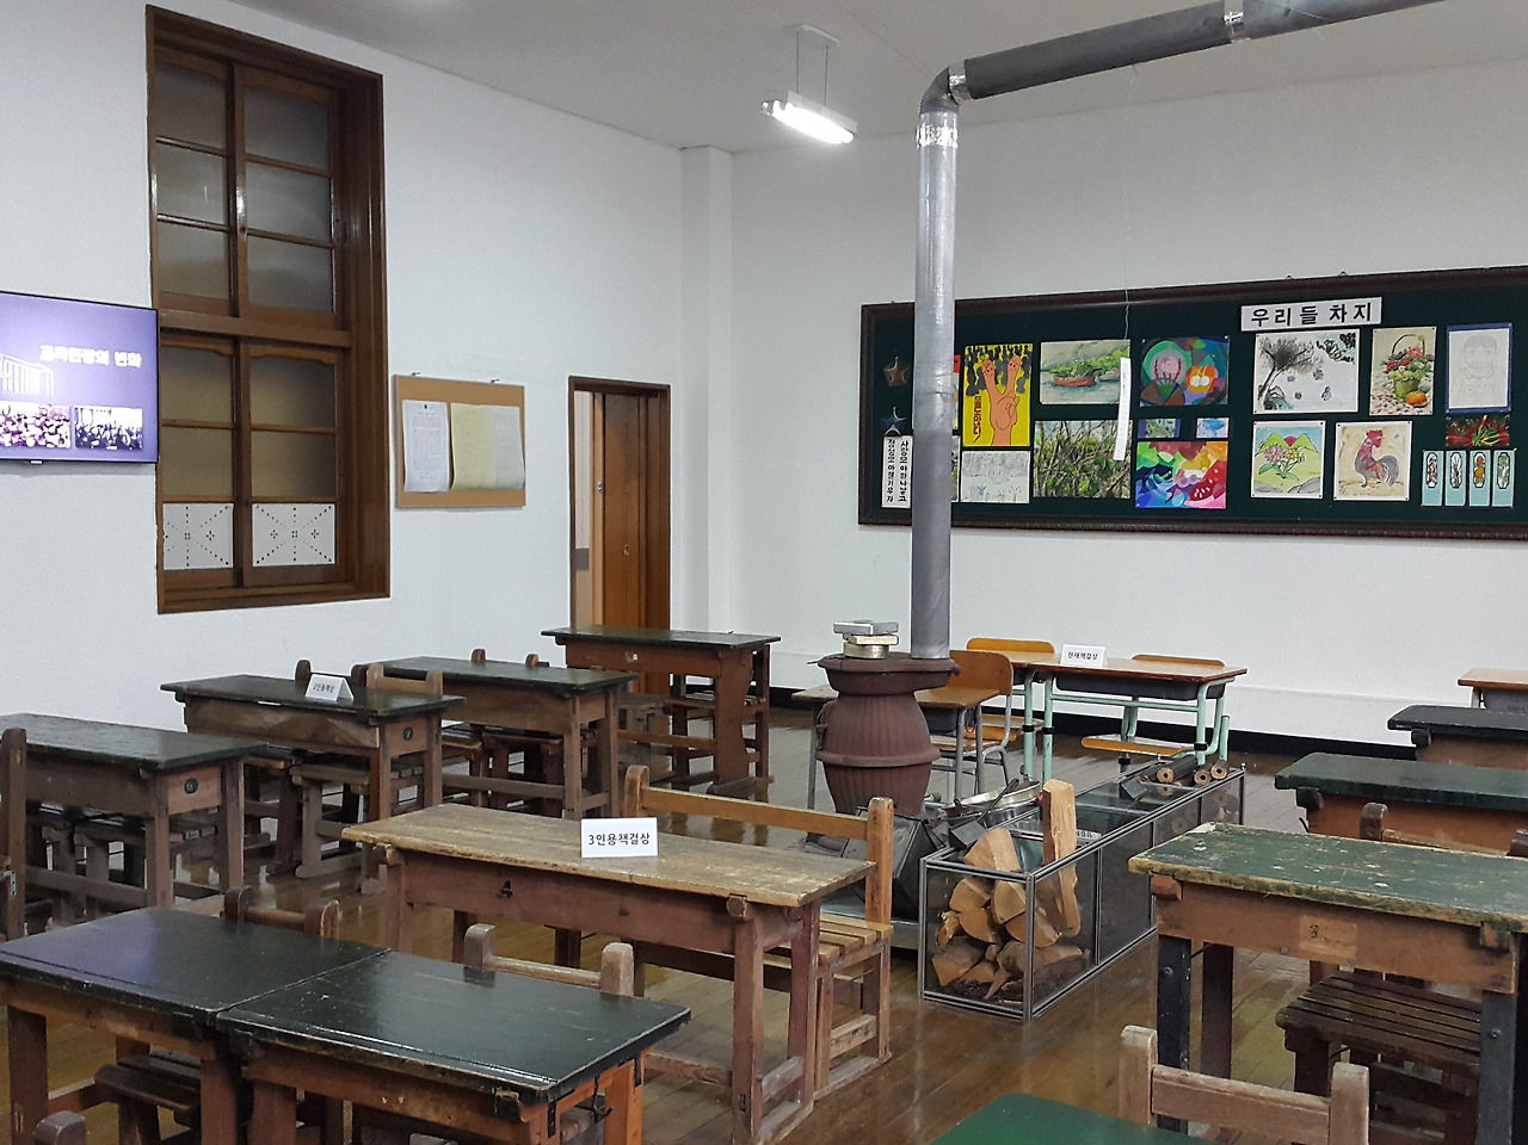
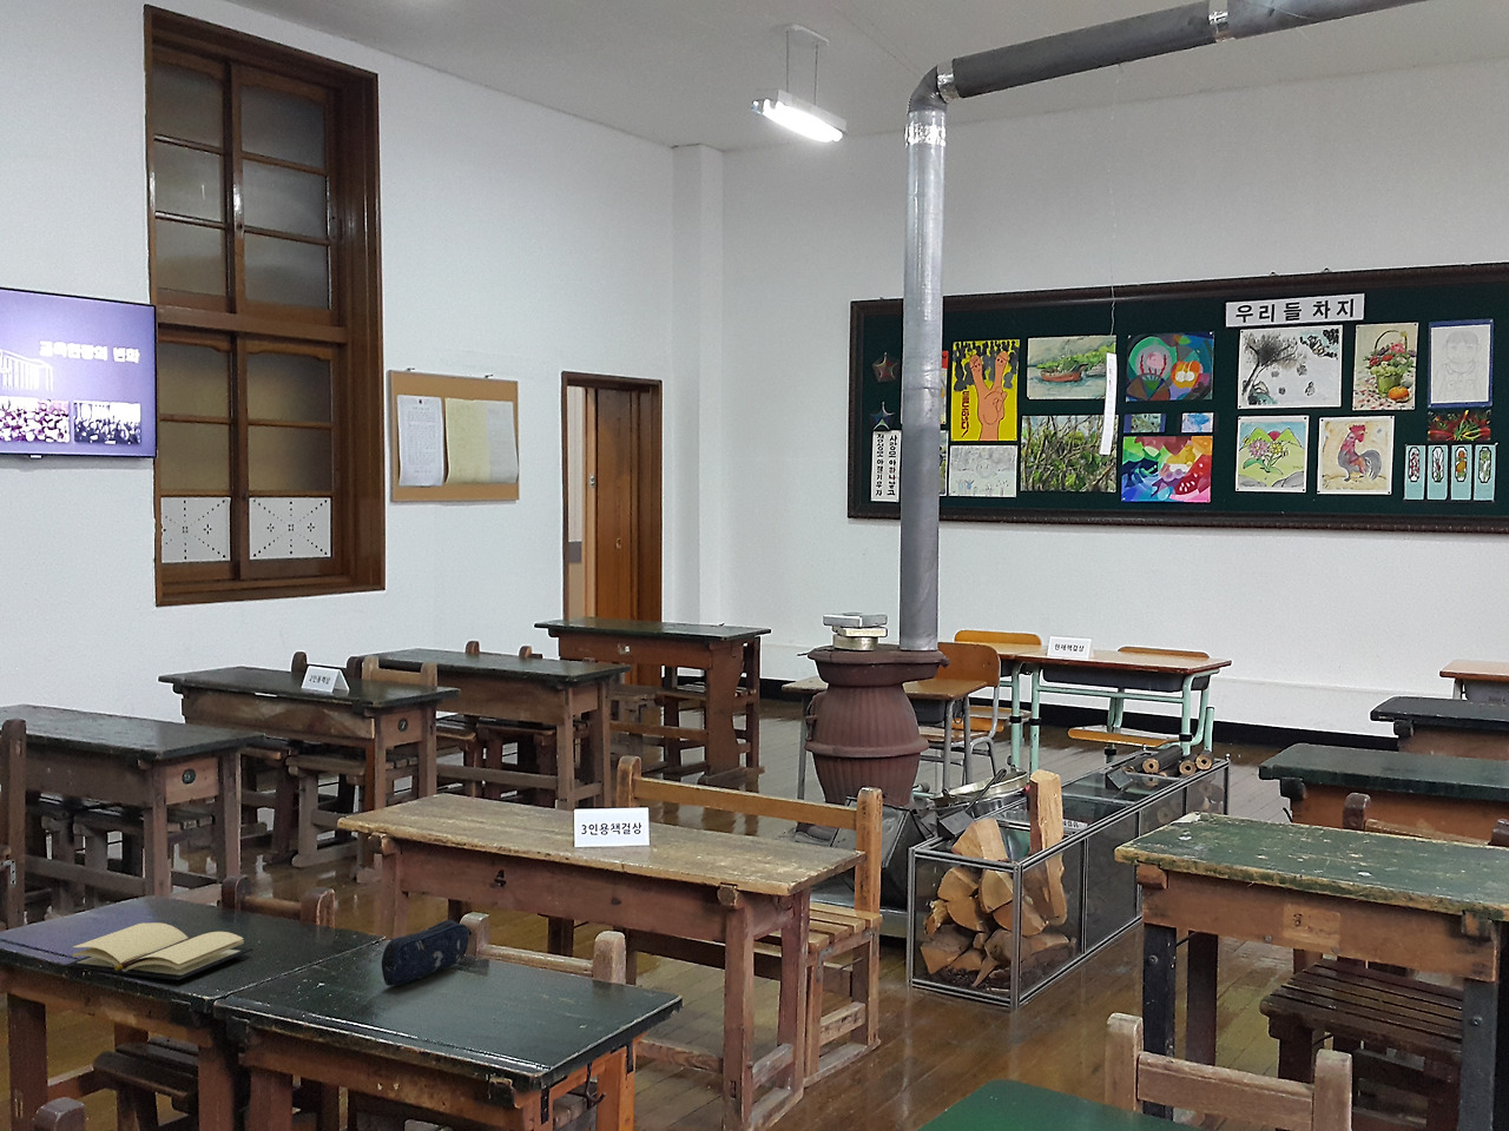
+ book (157, 949)
+ pencil case (425, 952)
